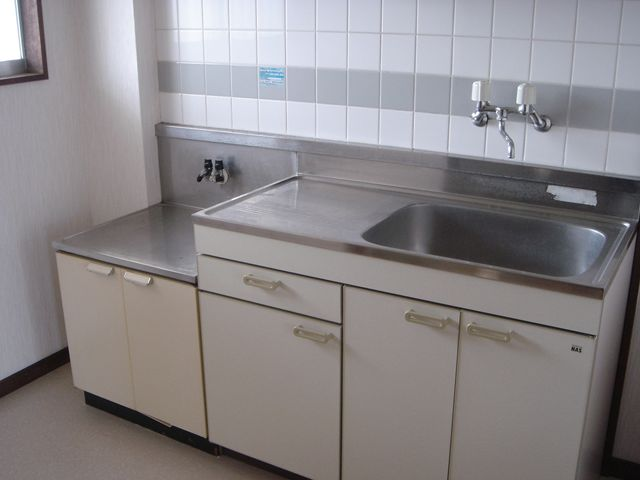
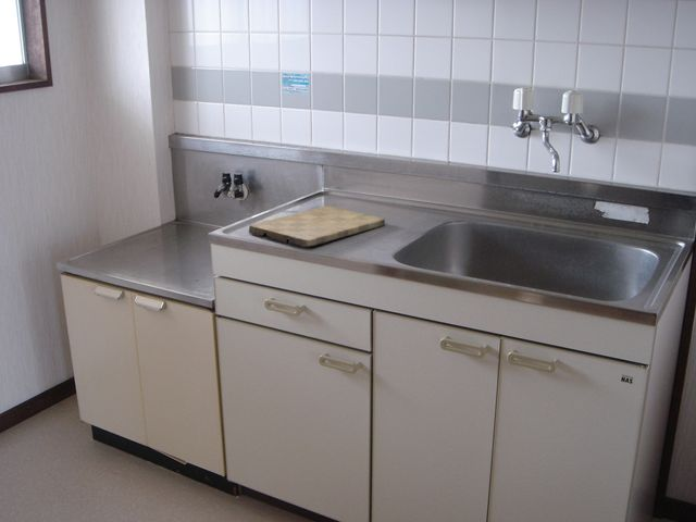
+ cutting board (318, 224)
